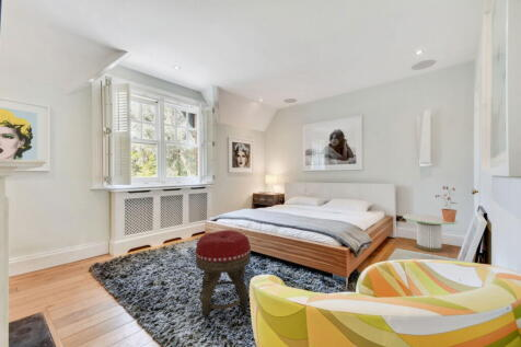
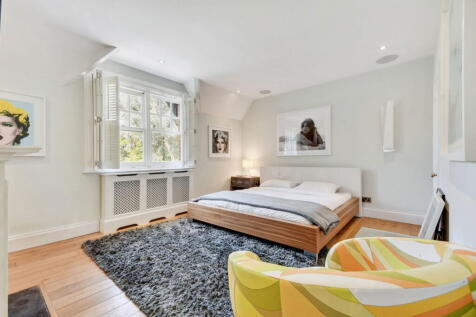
- side table (428, 233)
- potted plant (447, 204)
- footstool (223, 268)
